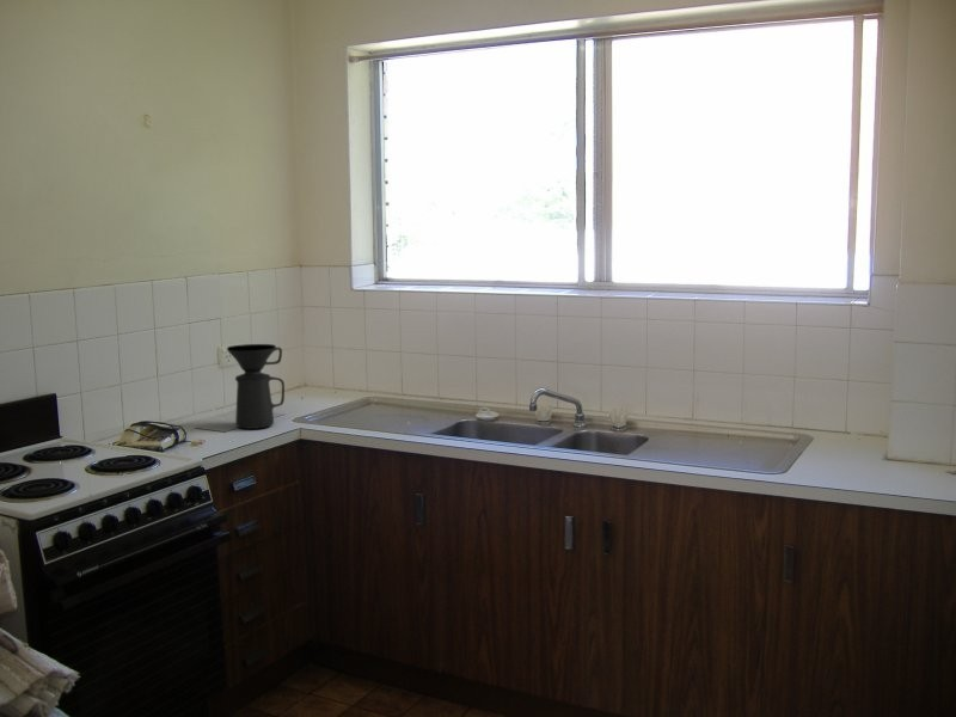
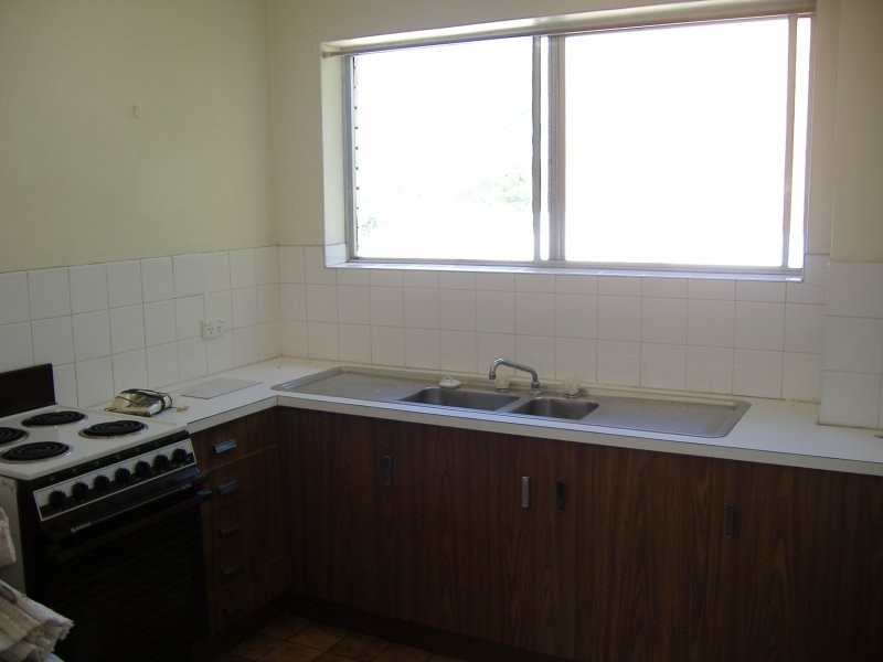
- coffee maker (253, 386)
